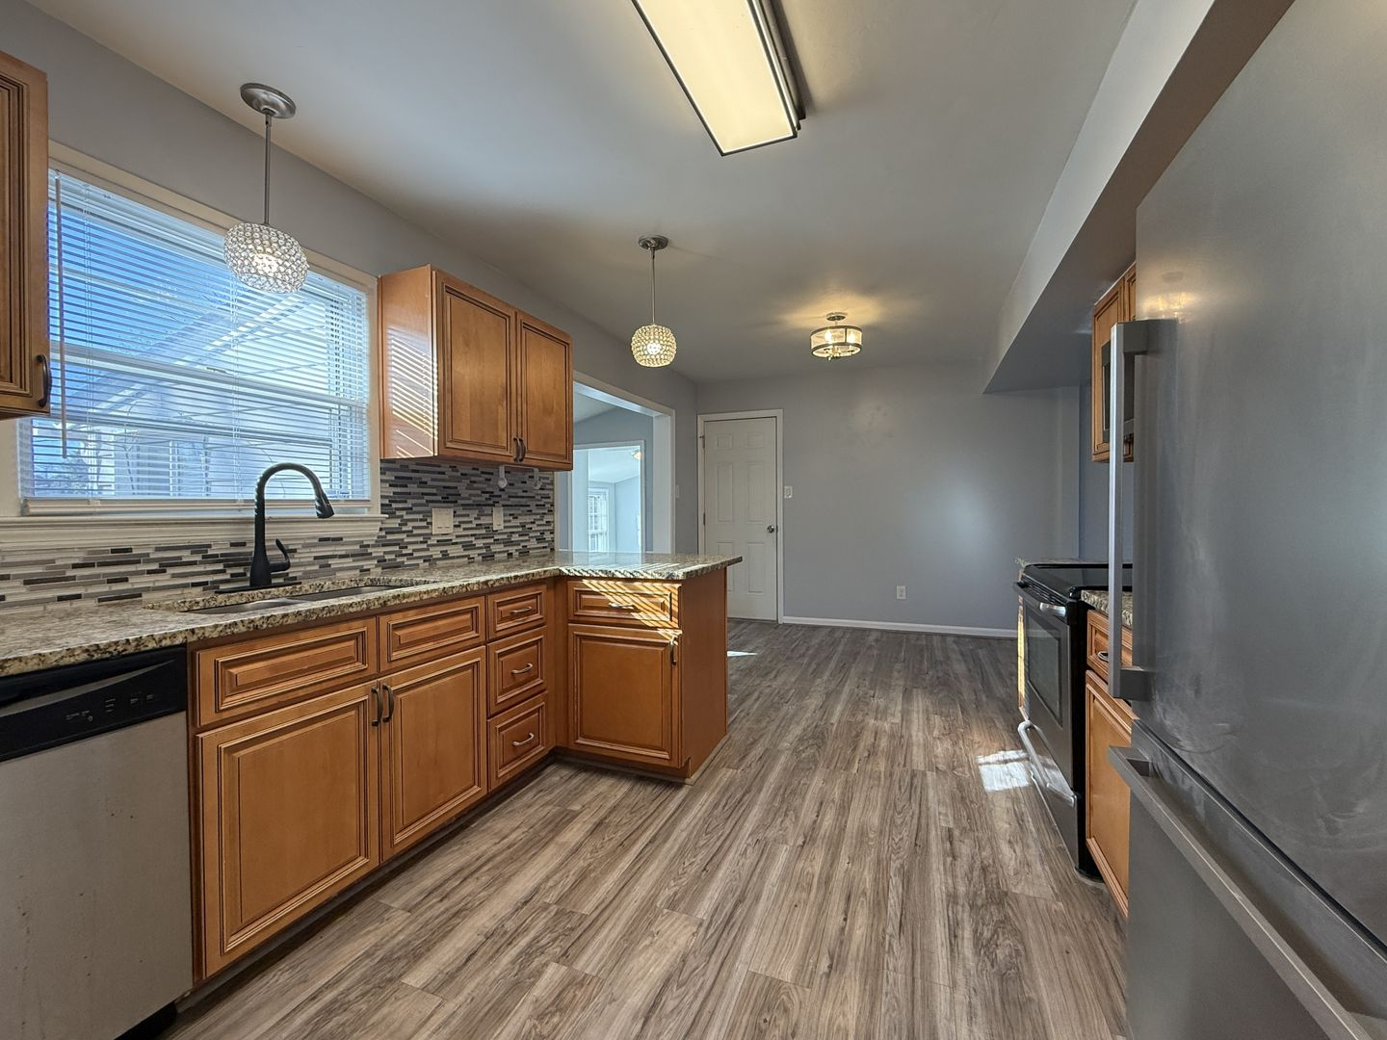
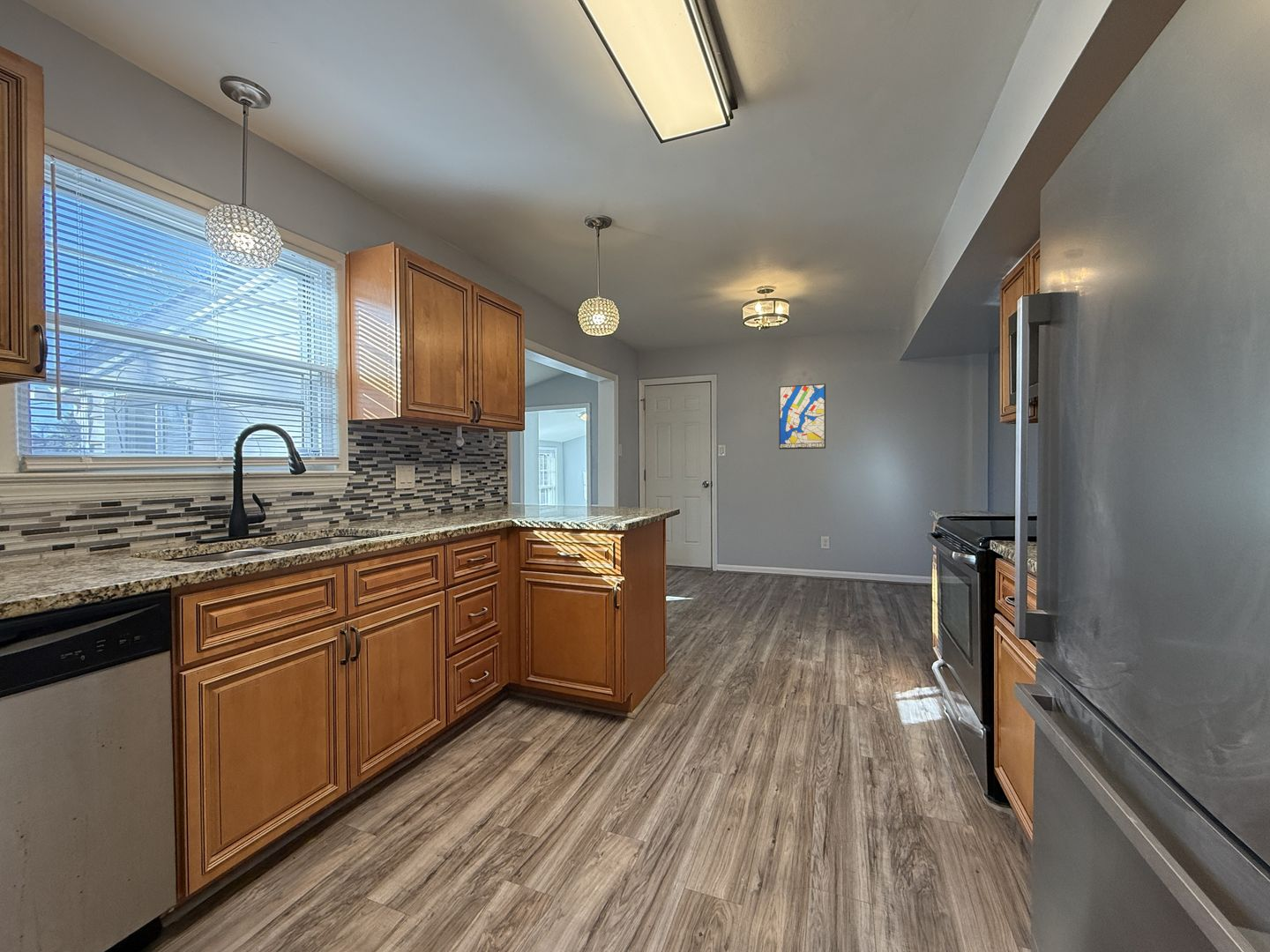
+ wall art (802, 417)
